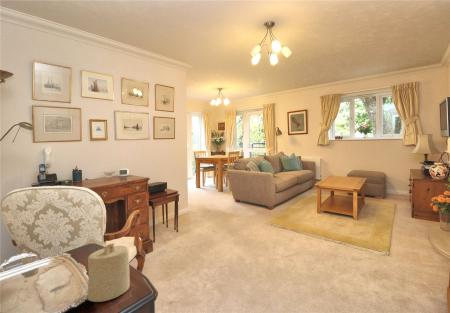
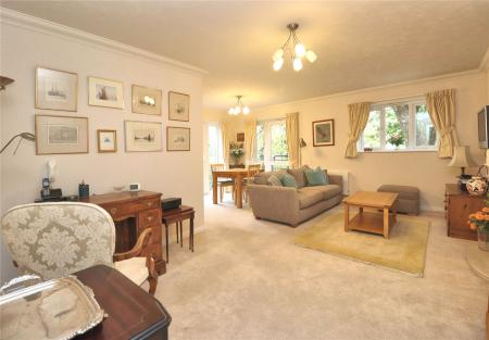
- candle (109, 267)
